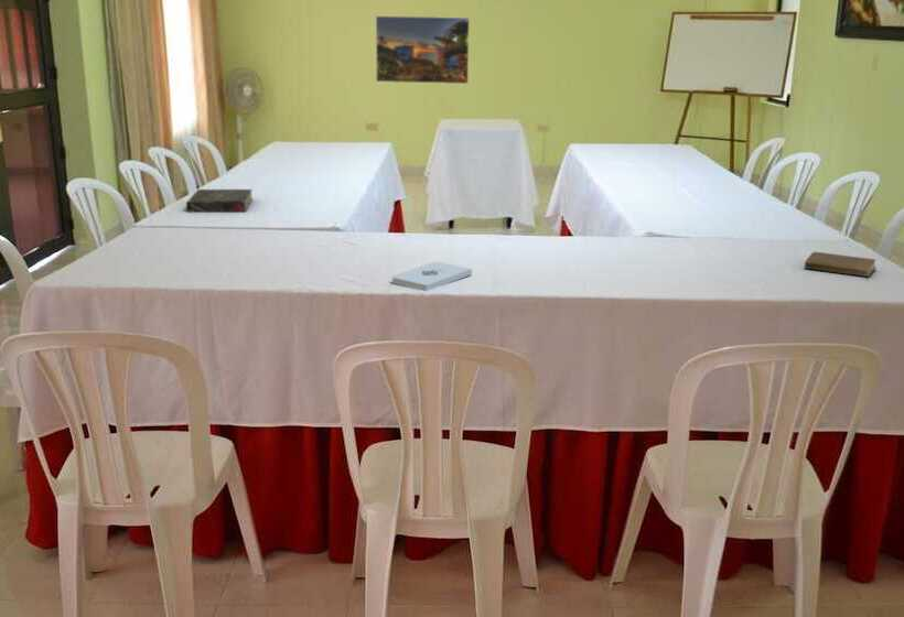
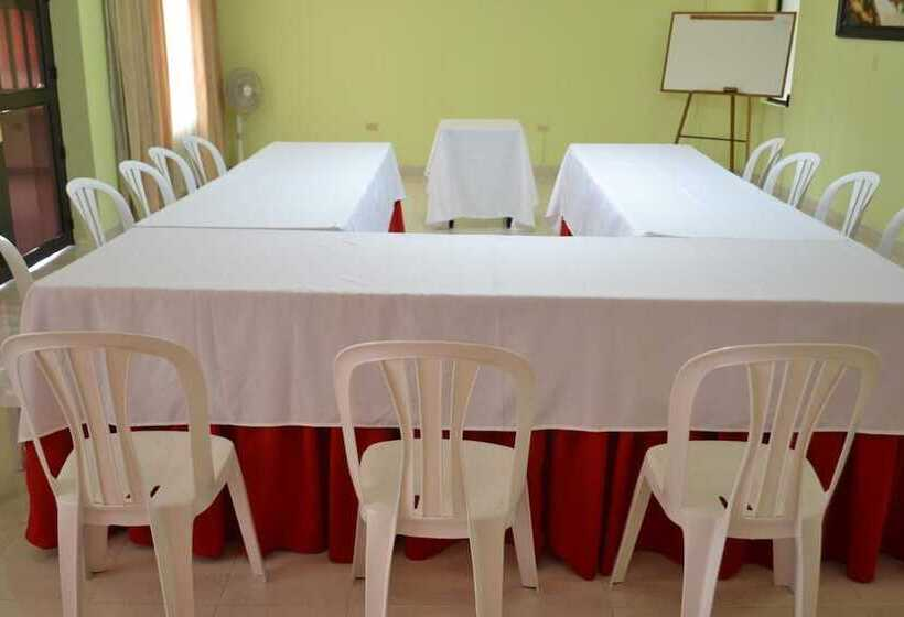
- notepad (431, 275)
- book (220, 199)
- book (840, 264)
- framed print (422, 50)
